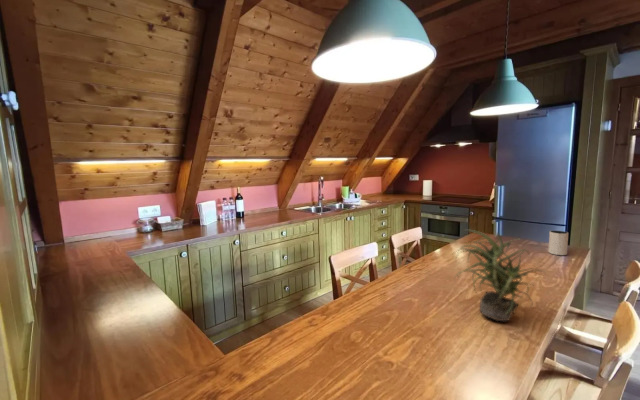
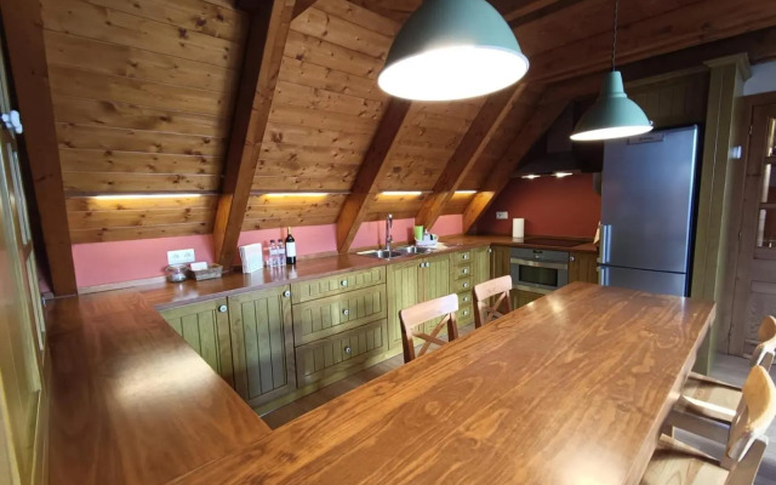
- pitcher (558, 242)
- potted plant (492, 271)
